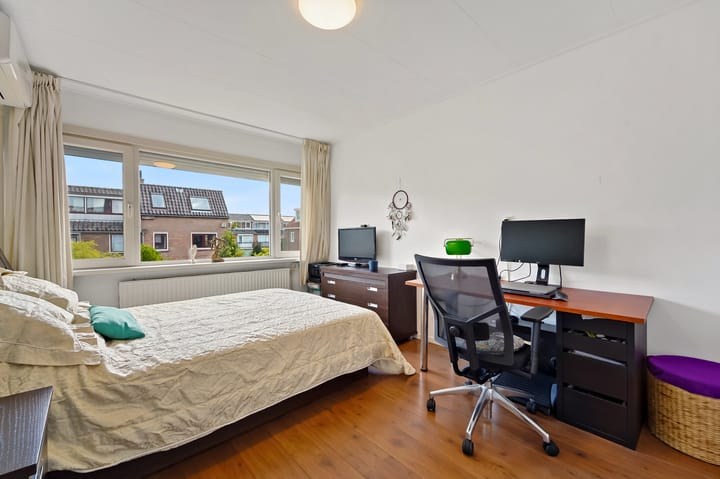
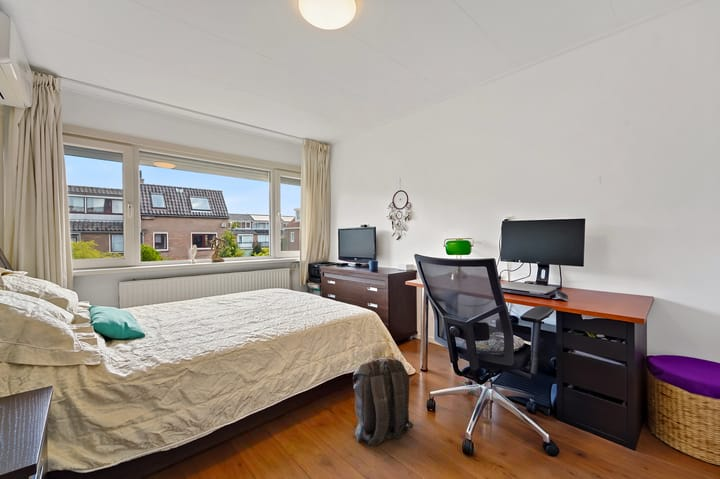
+ backpack (382, 396)
